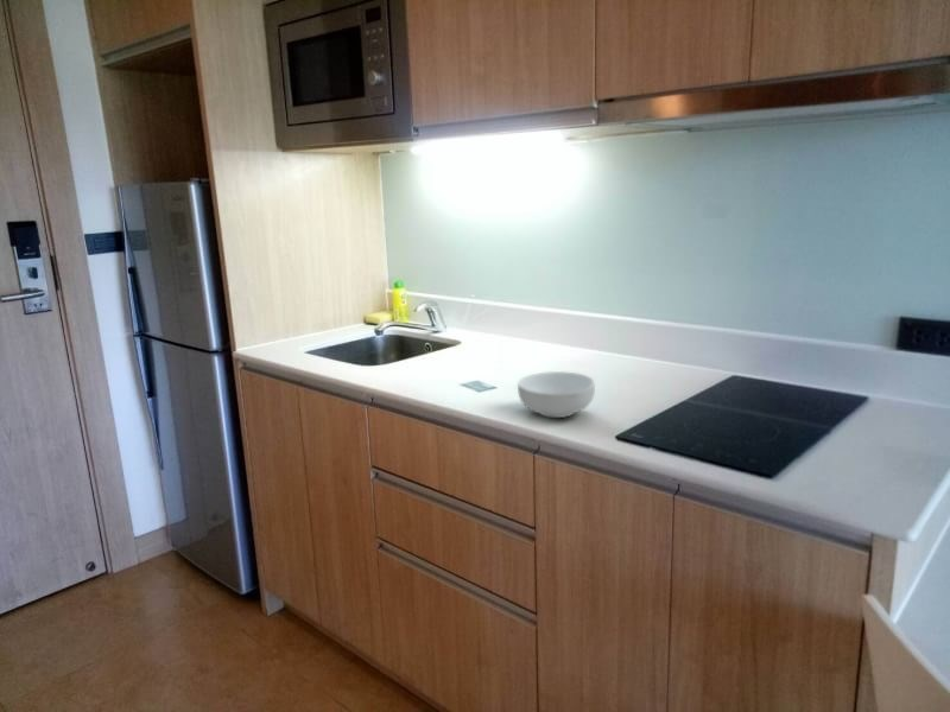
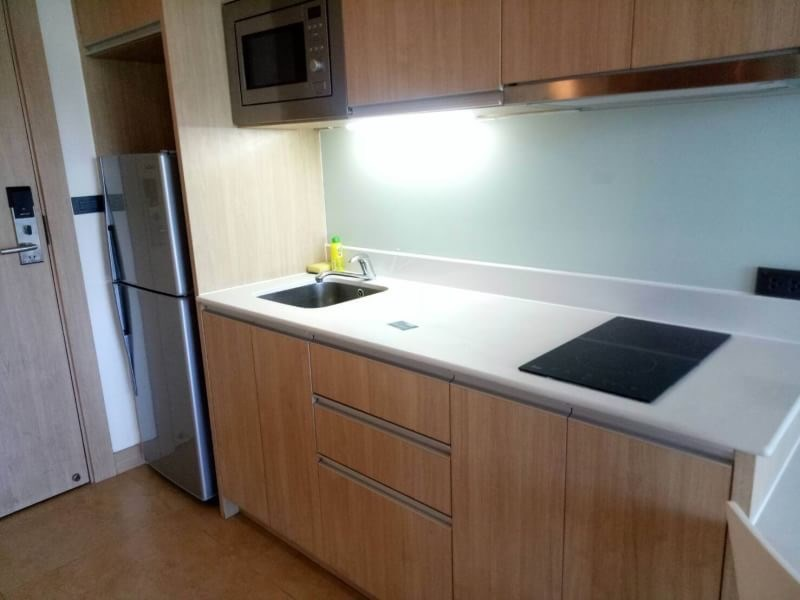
- cereal bowl (556, 396)
